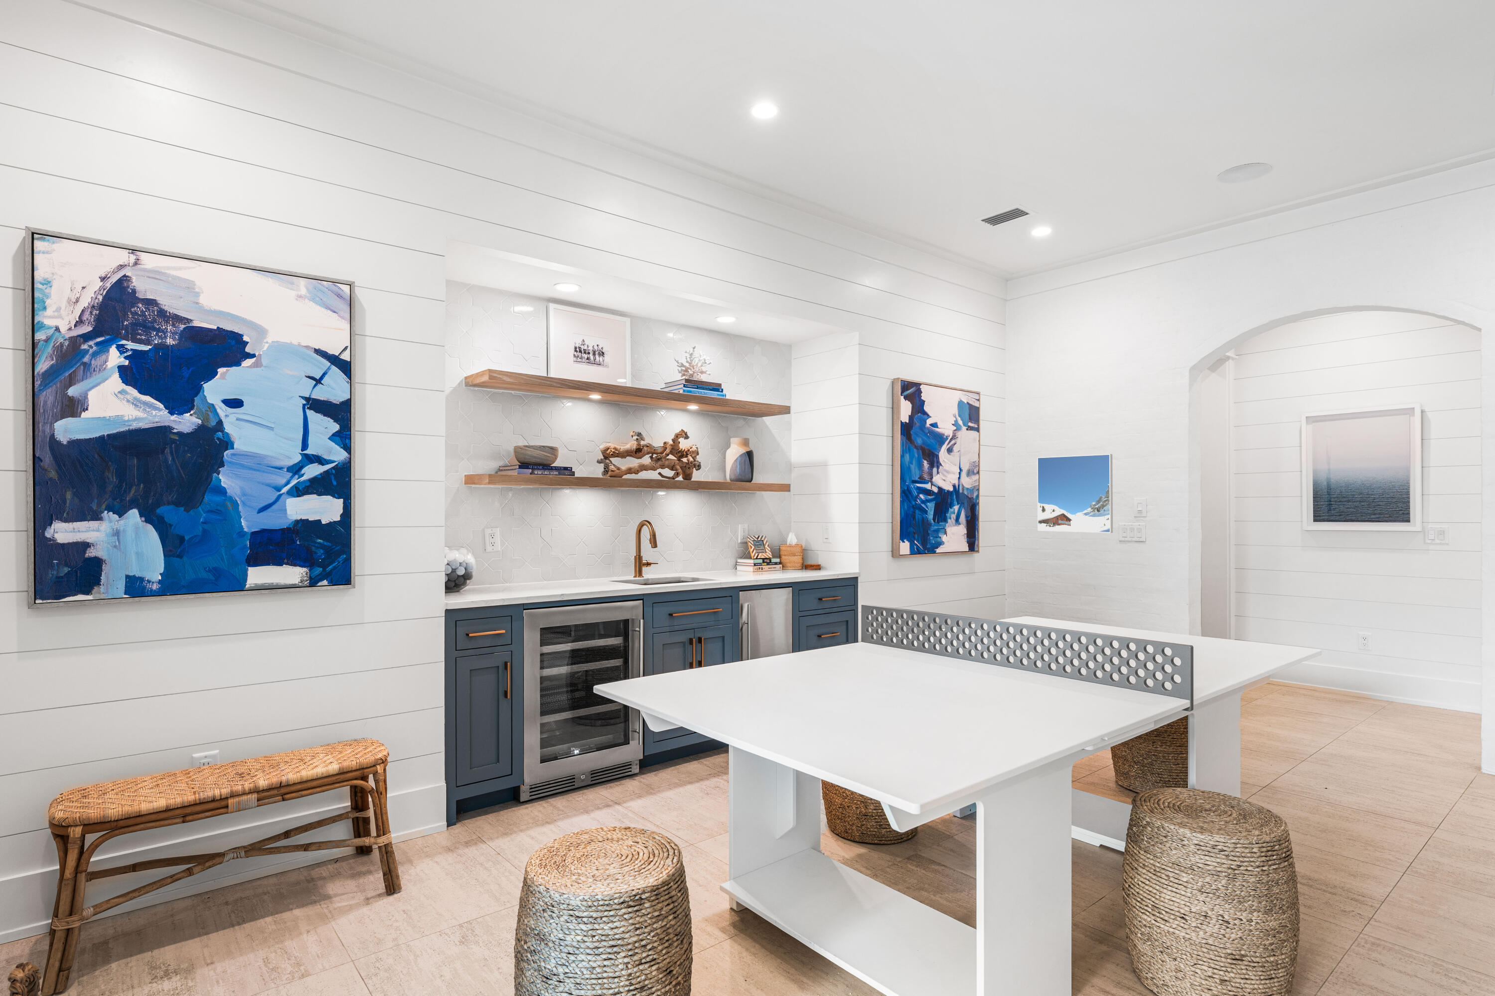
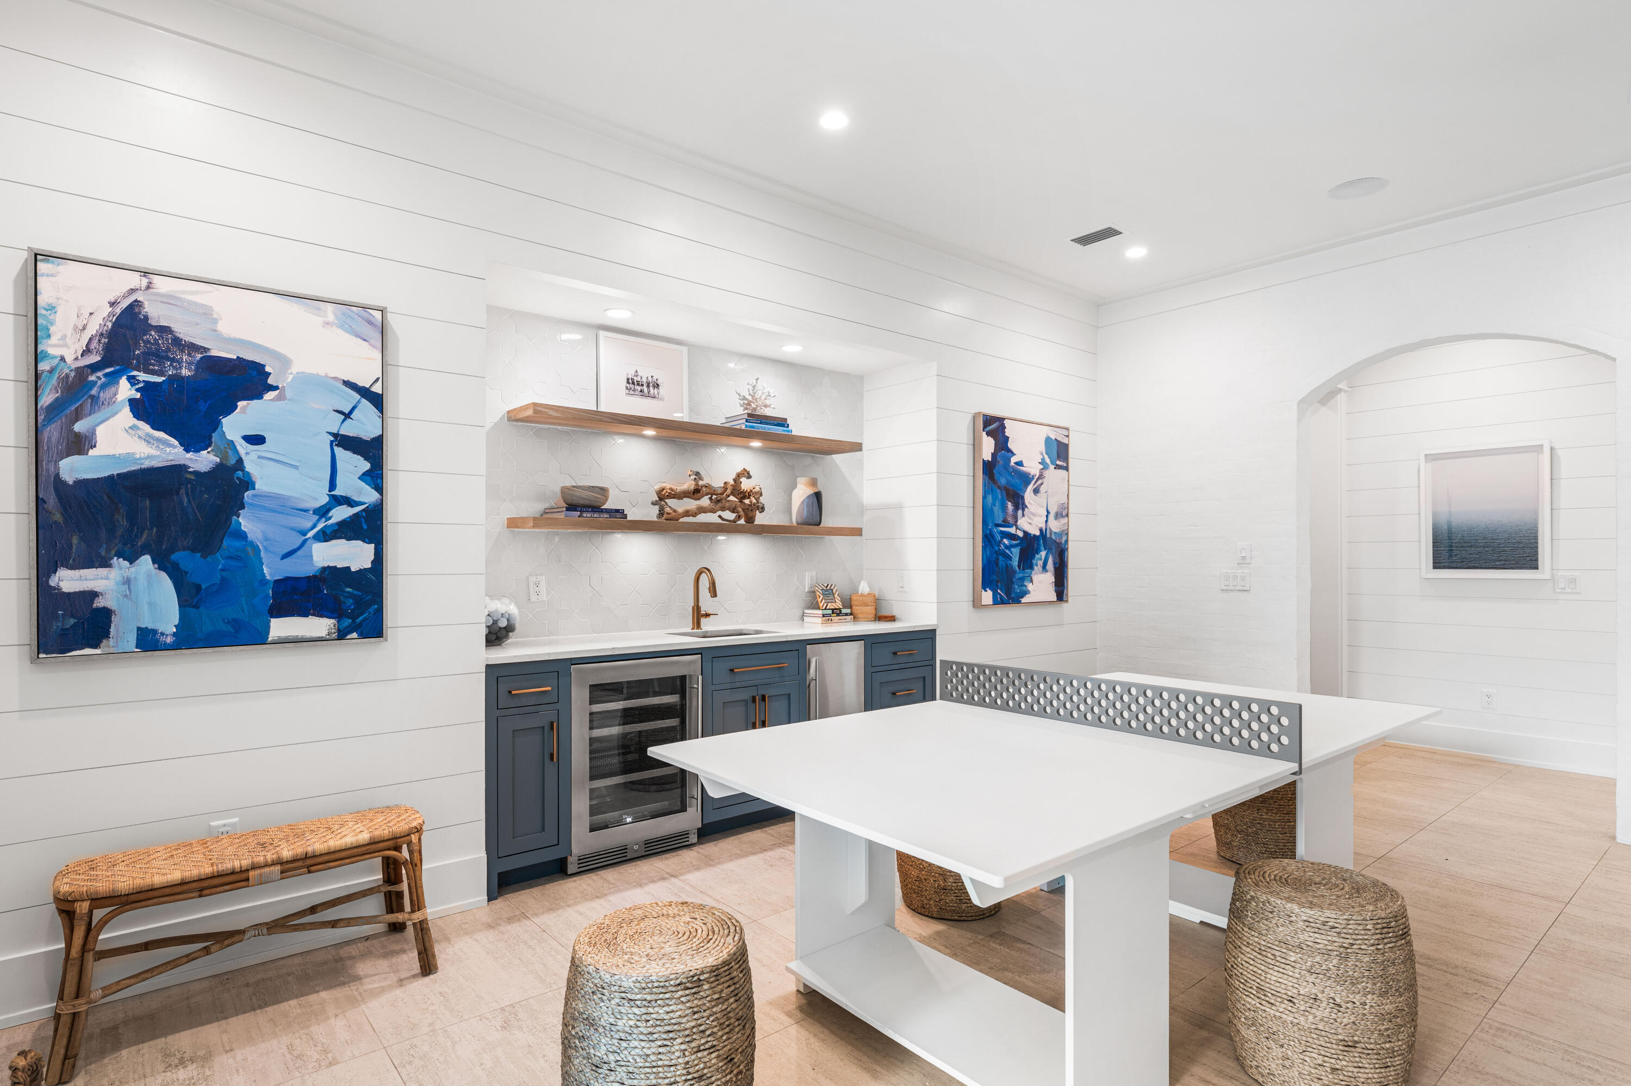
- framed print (1074, 494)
